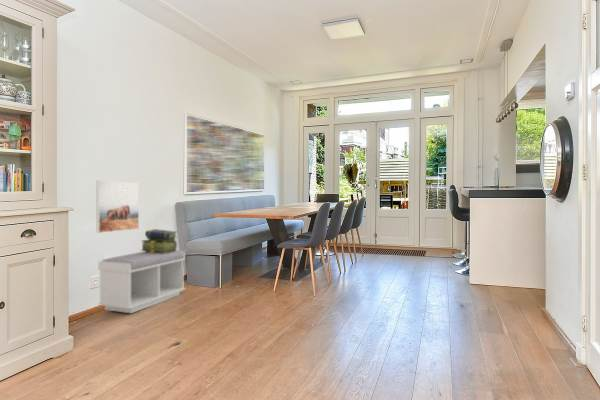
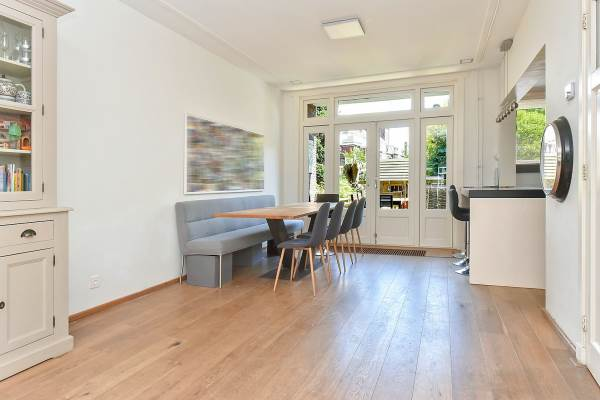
- stack of books (160, 240)
- bench (145, 277)
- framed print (118, 206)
